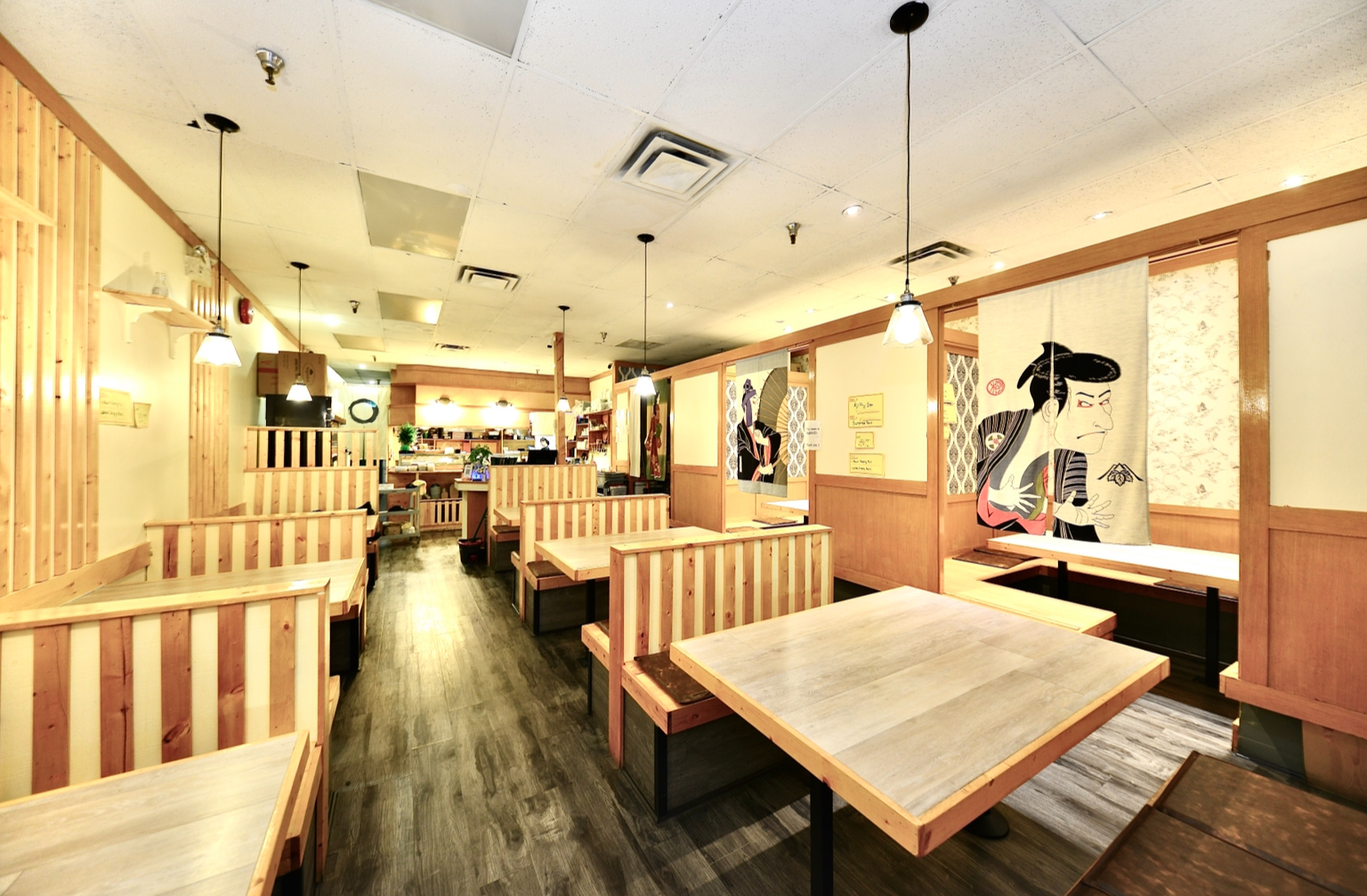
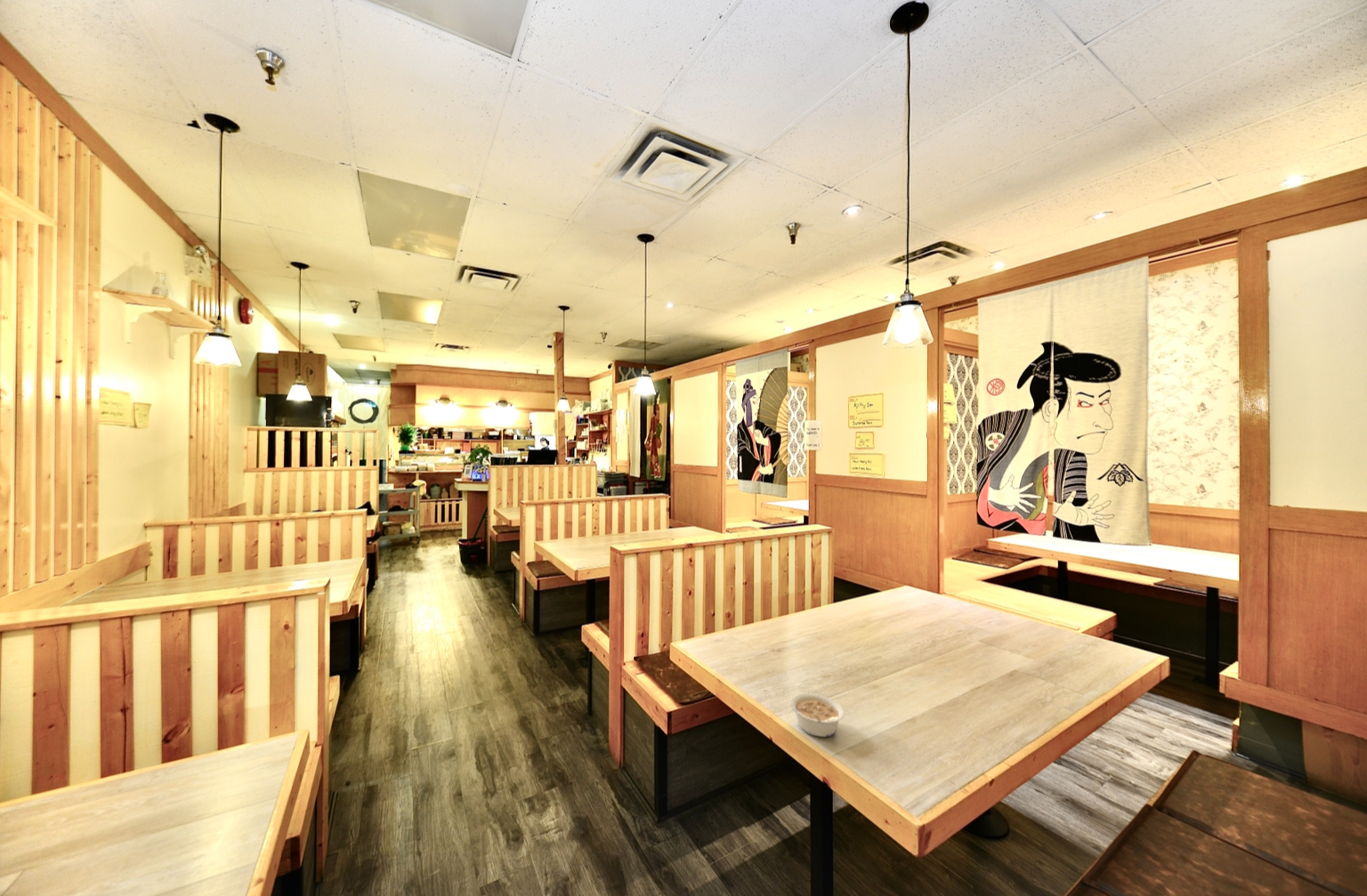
+ legume (818, 715)
